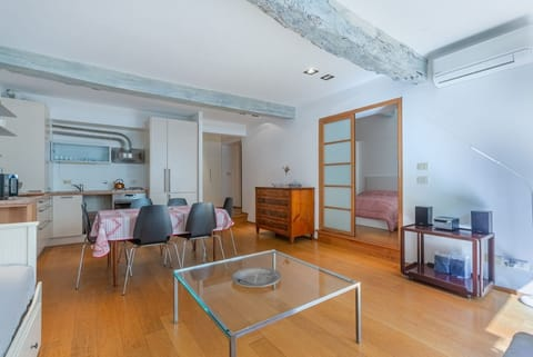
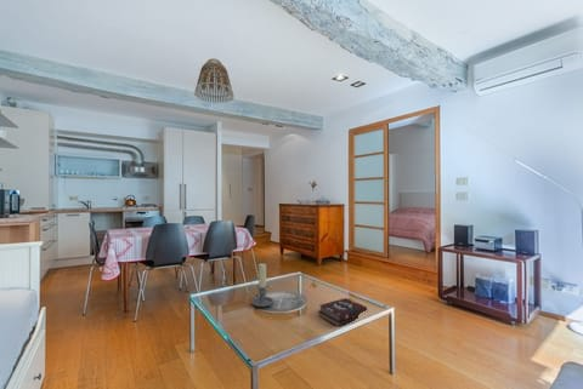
+ lamp shade (215, 78)
+ hardback book (343, 310)
+ candle holder (261, 282)
